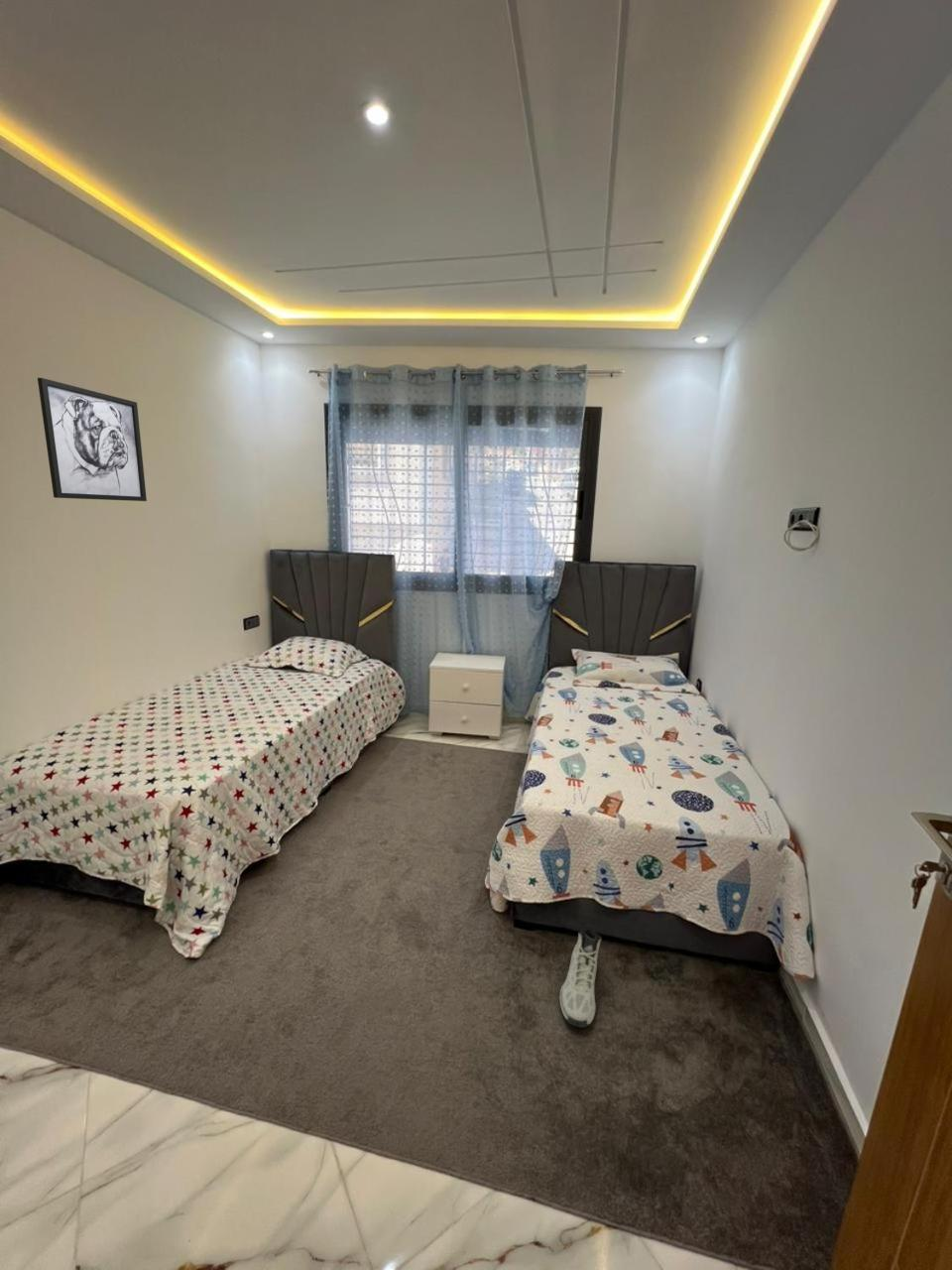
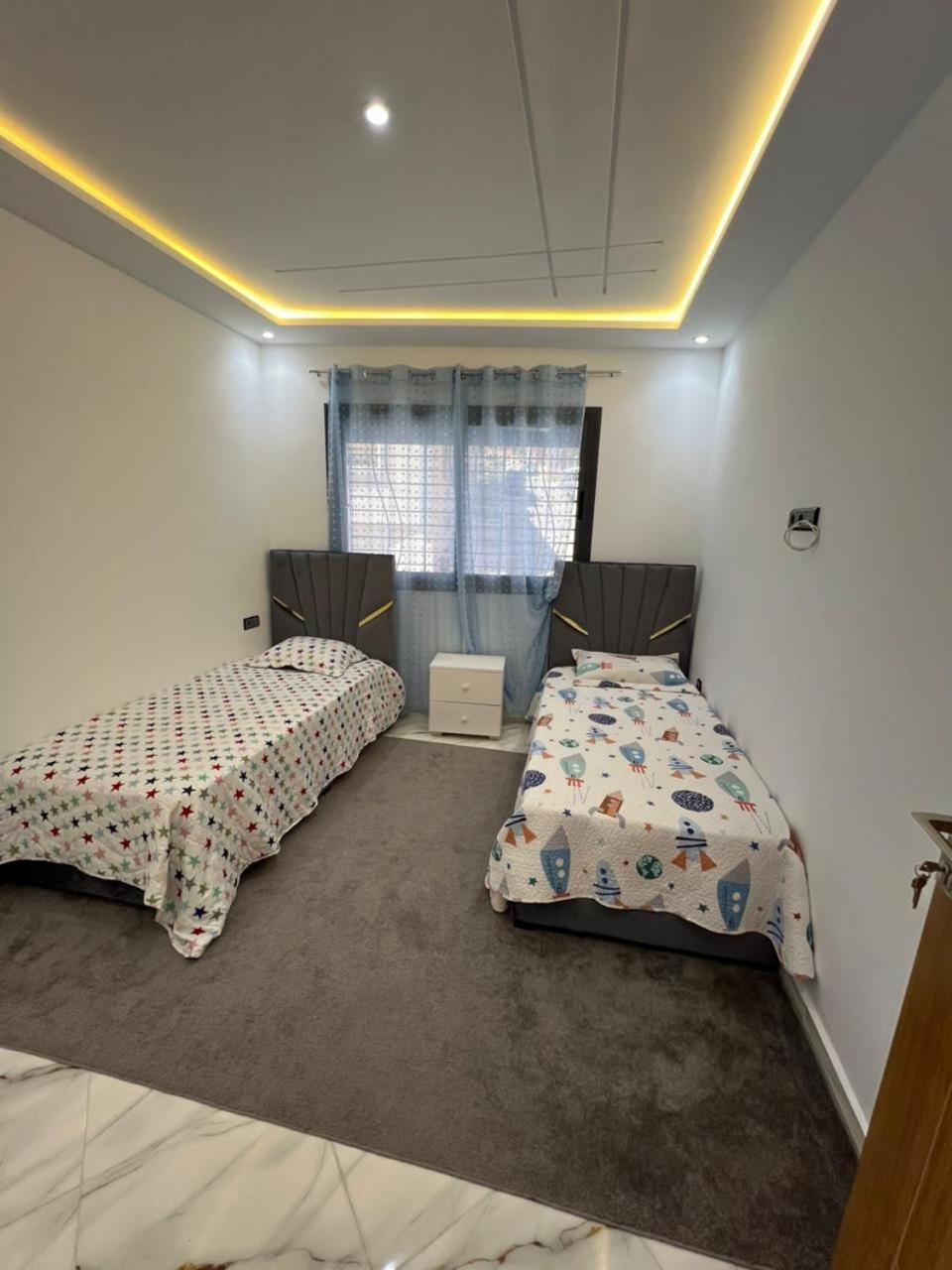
- wall art (98, 446)
- sneaker (580, 968)
